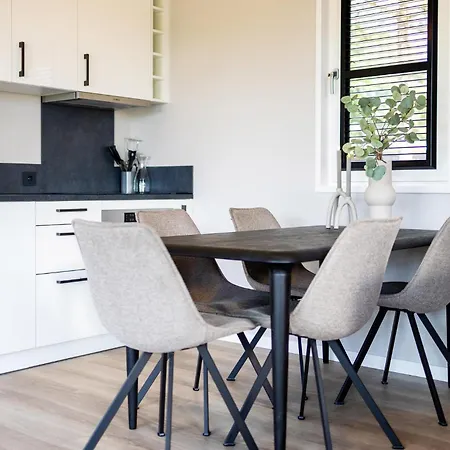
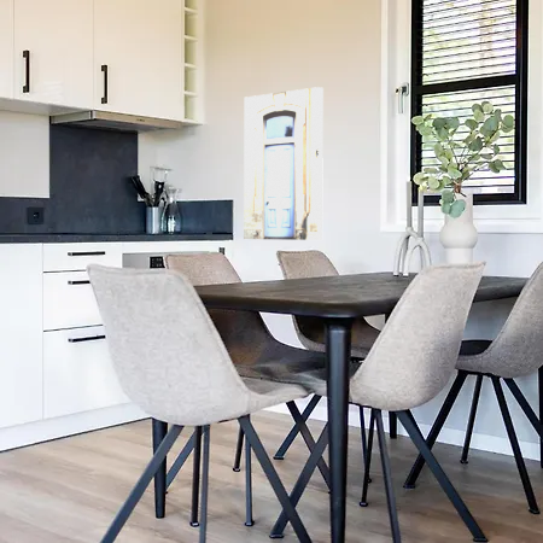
+ wall art (281, 167)
